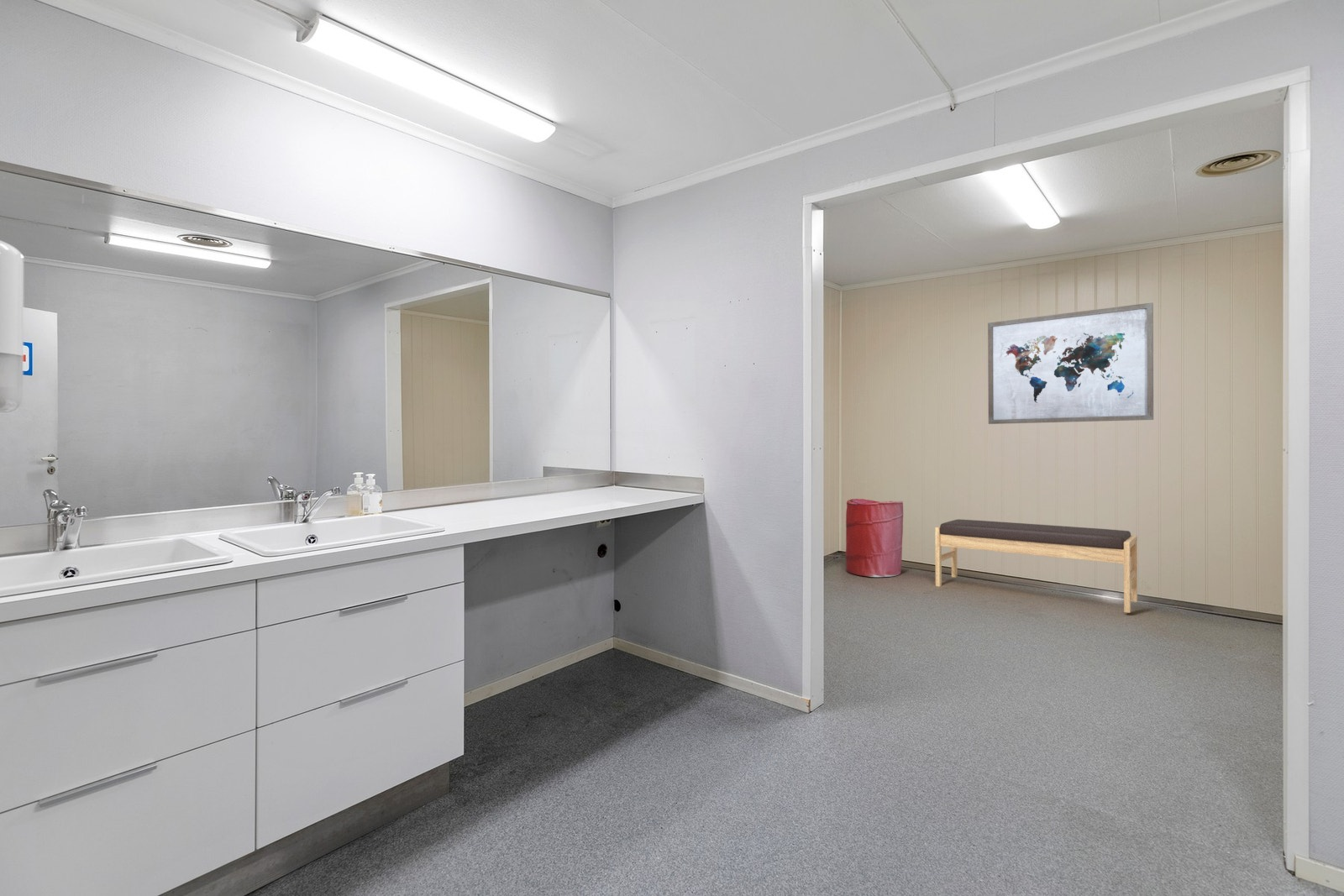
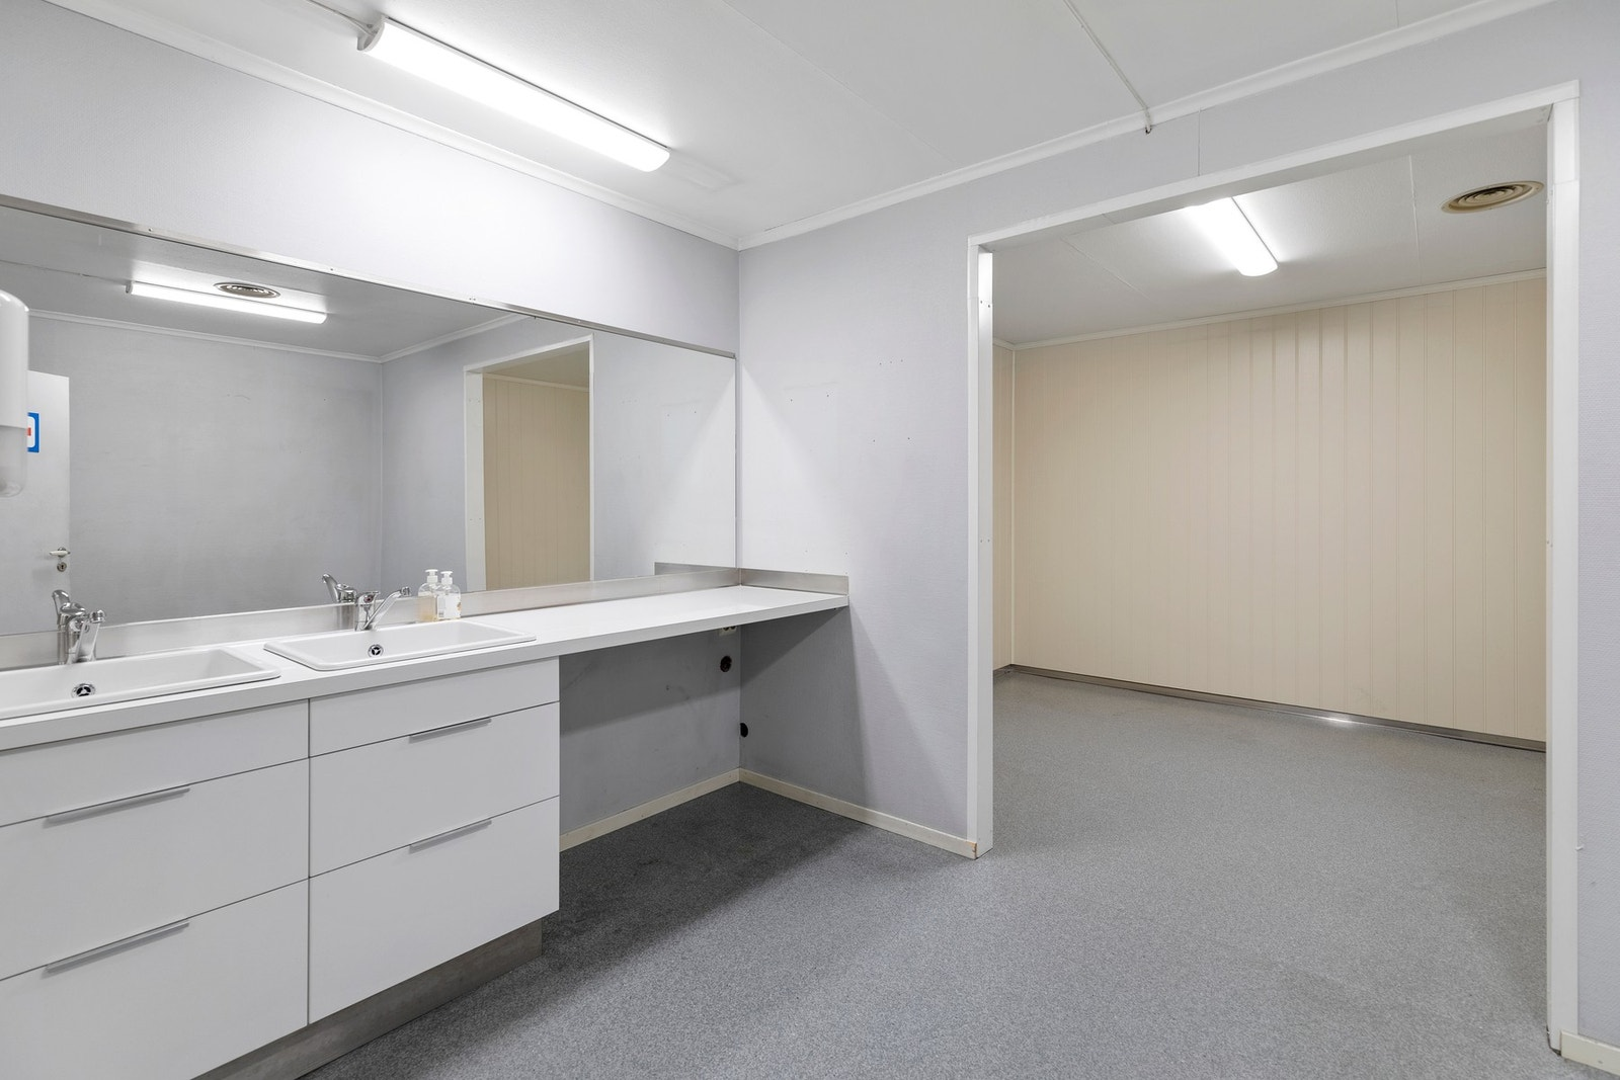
- wall art (1064, 368)
- bench (1031, 554)
- laundry hamper (874, 535)
